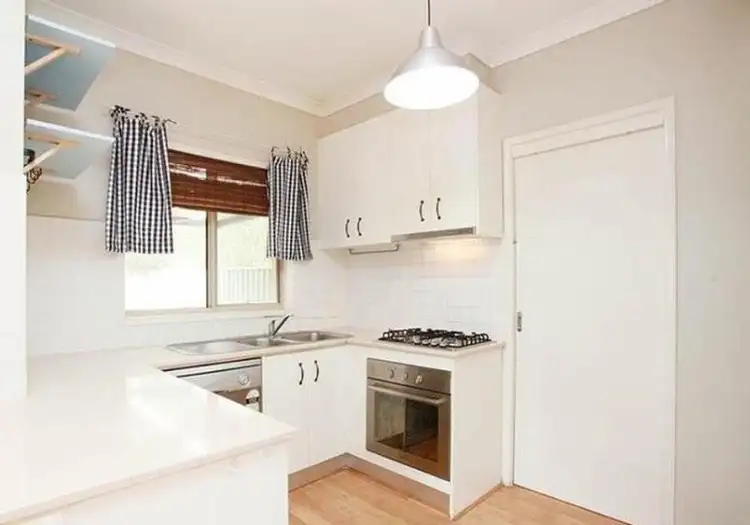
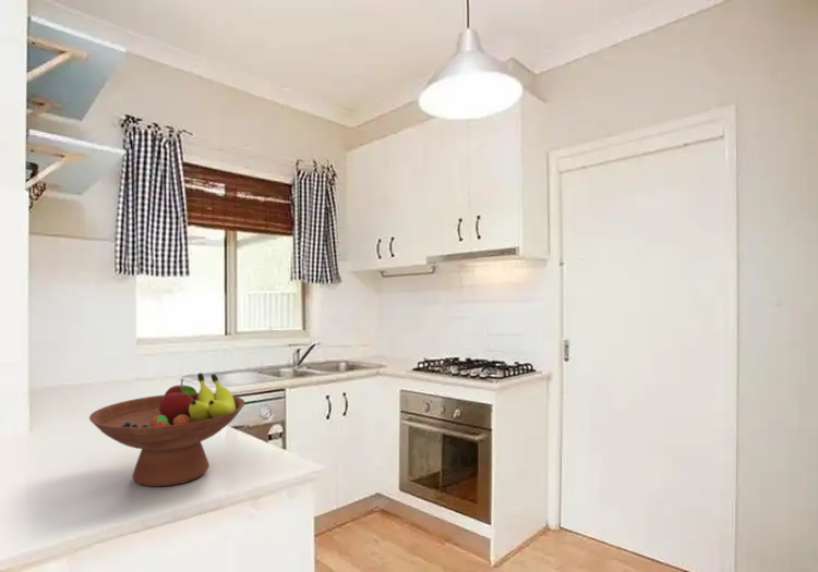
+ fruit bowl (171, 428)
